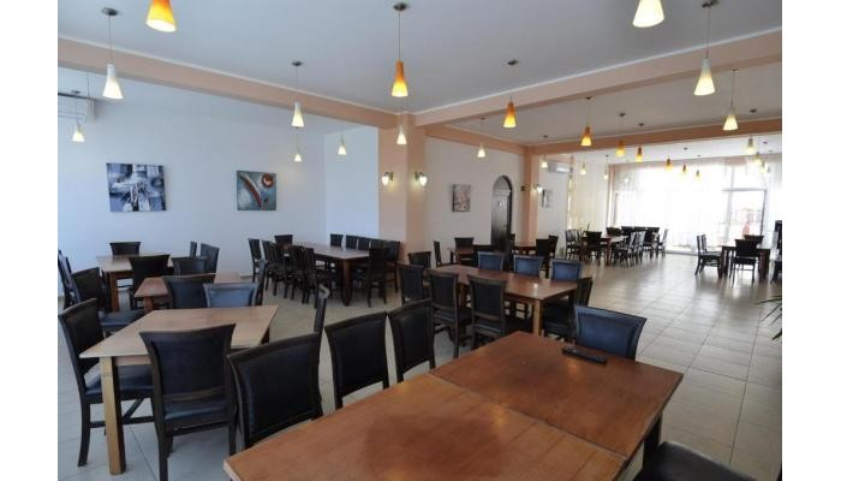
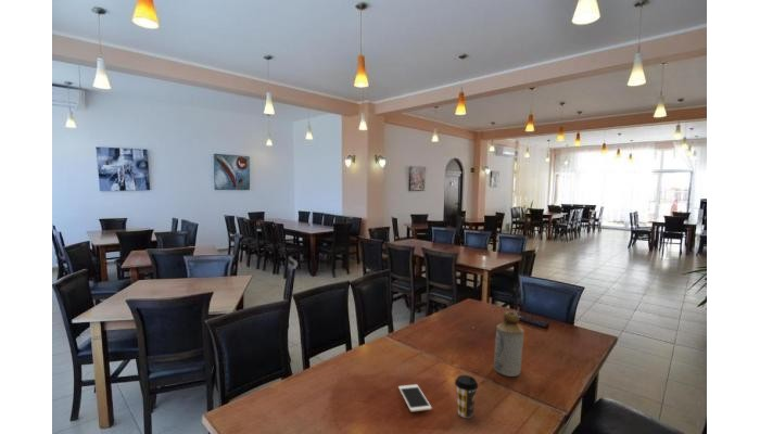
+ coffee cup (466, 396)
+ cell phone (414, 397)
+ bottle (508, 341)
